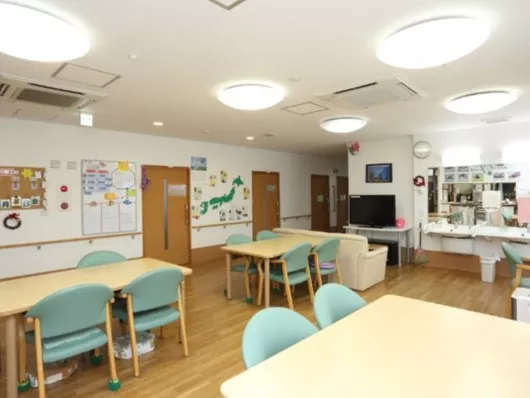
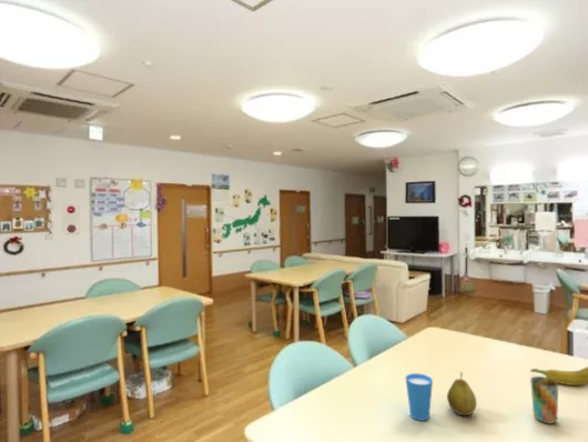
+ cup (419, 396)
+ fruit (462, 393)
+ cup (545, 400)
+ banana (565, 372)
